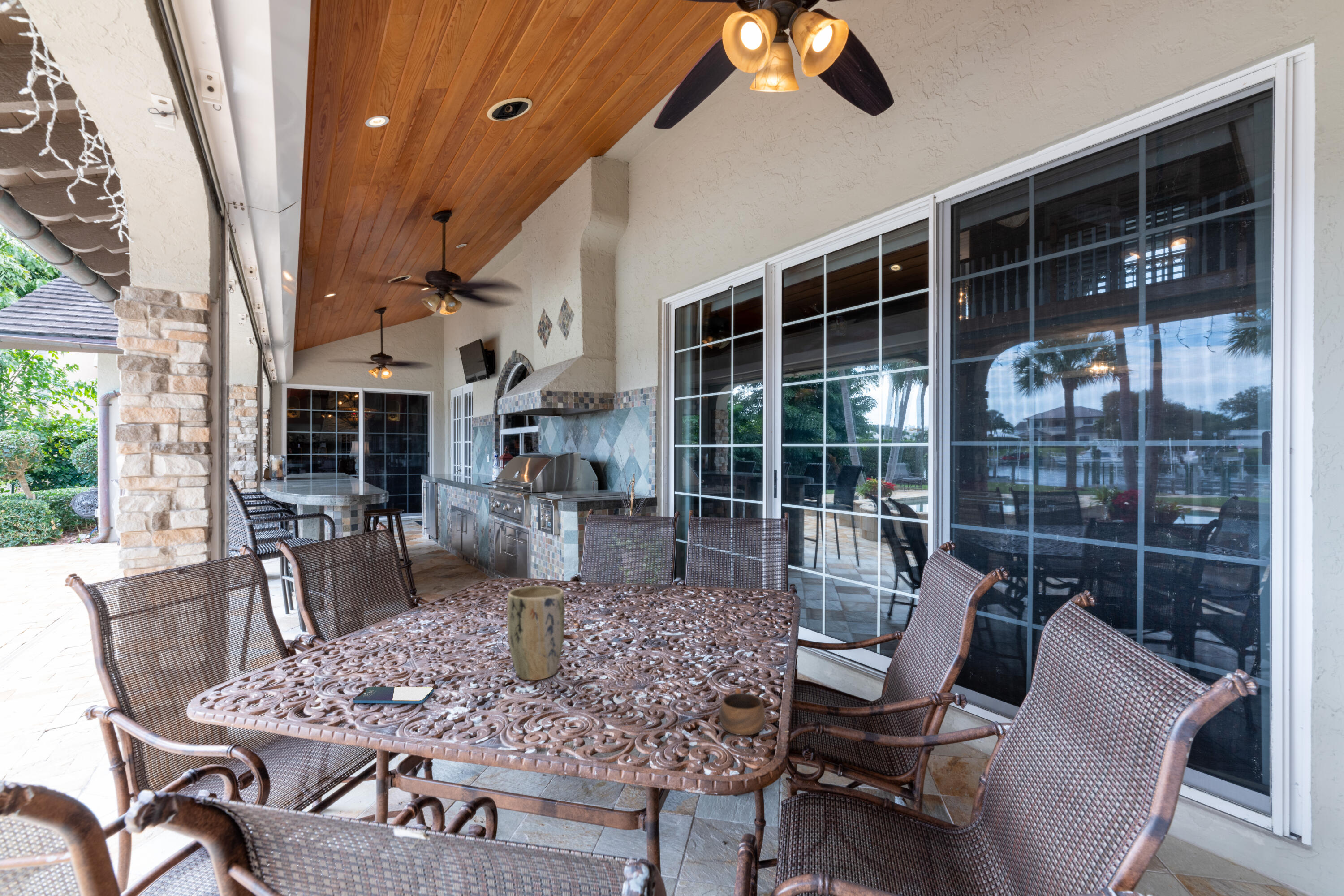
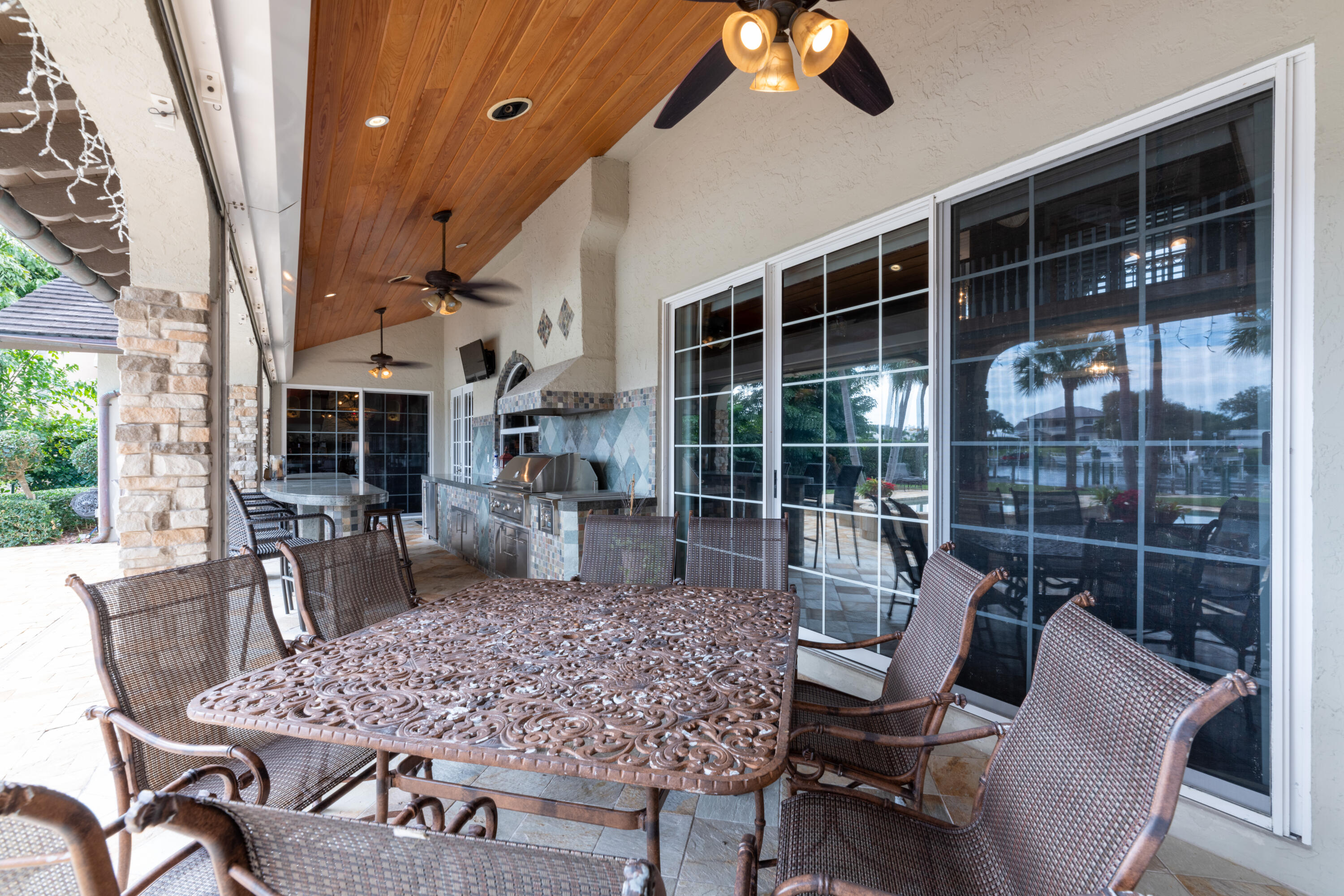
- cup (743, 710)
- smartphone (394, 695)
- plant pot (536, 632)
